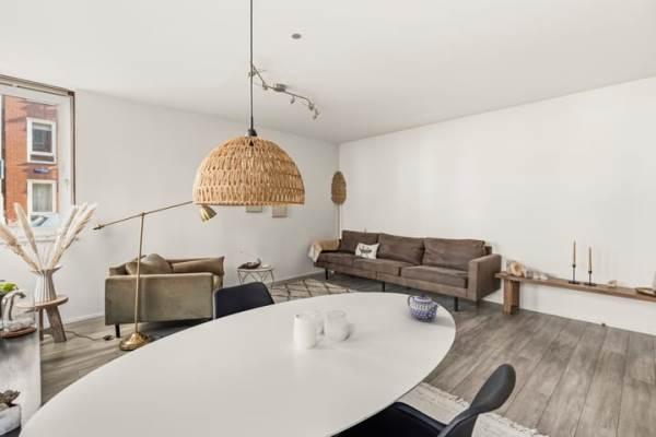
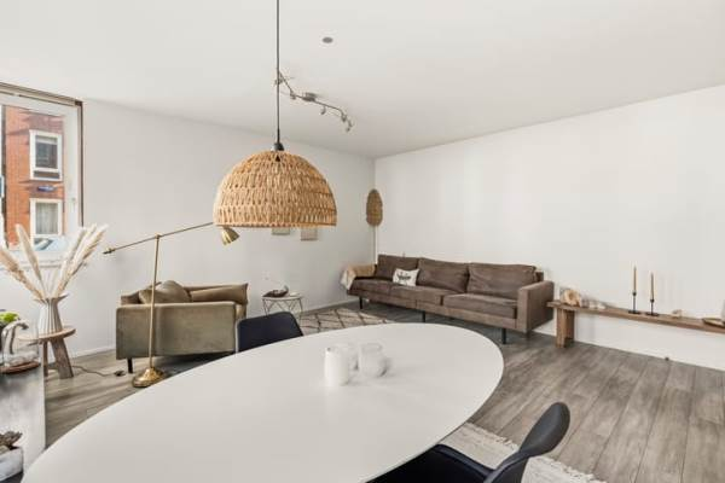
- teapot (422, 306)
